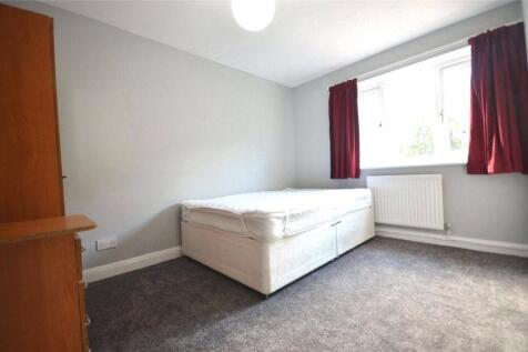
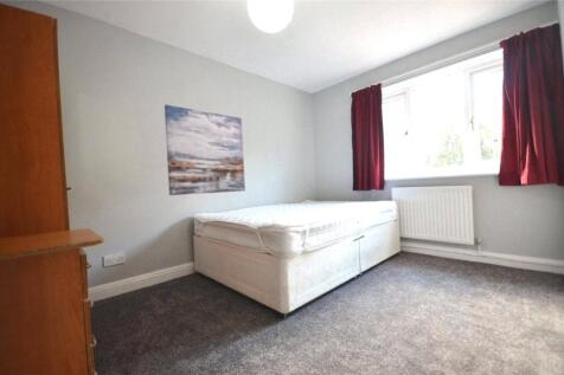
+ wall art (209, 153)
